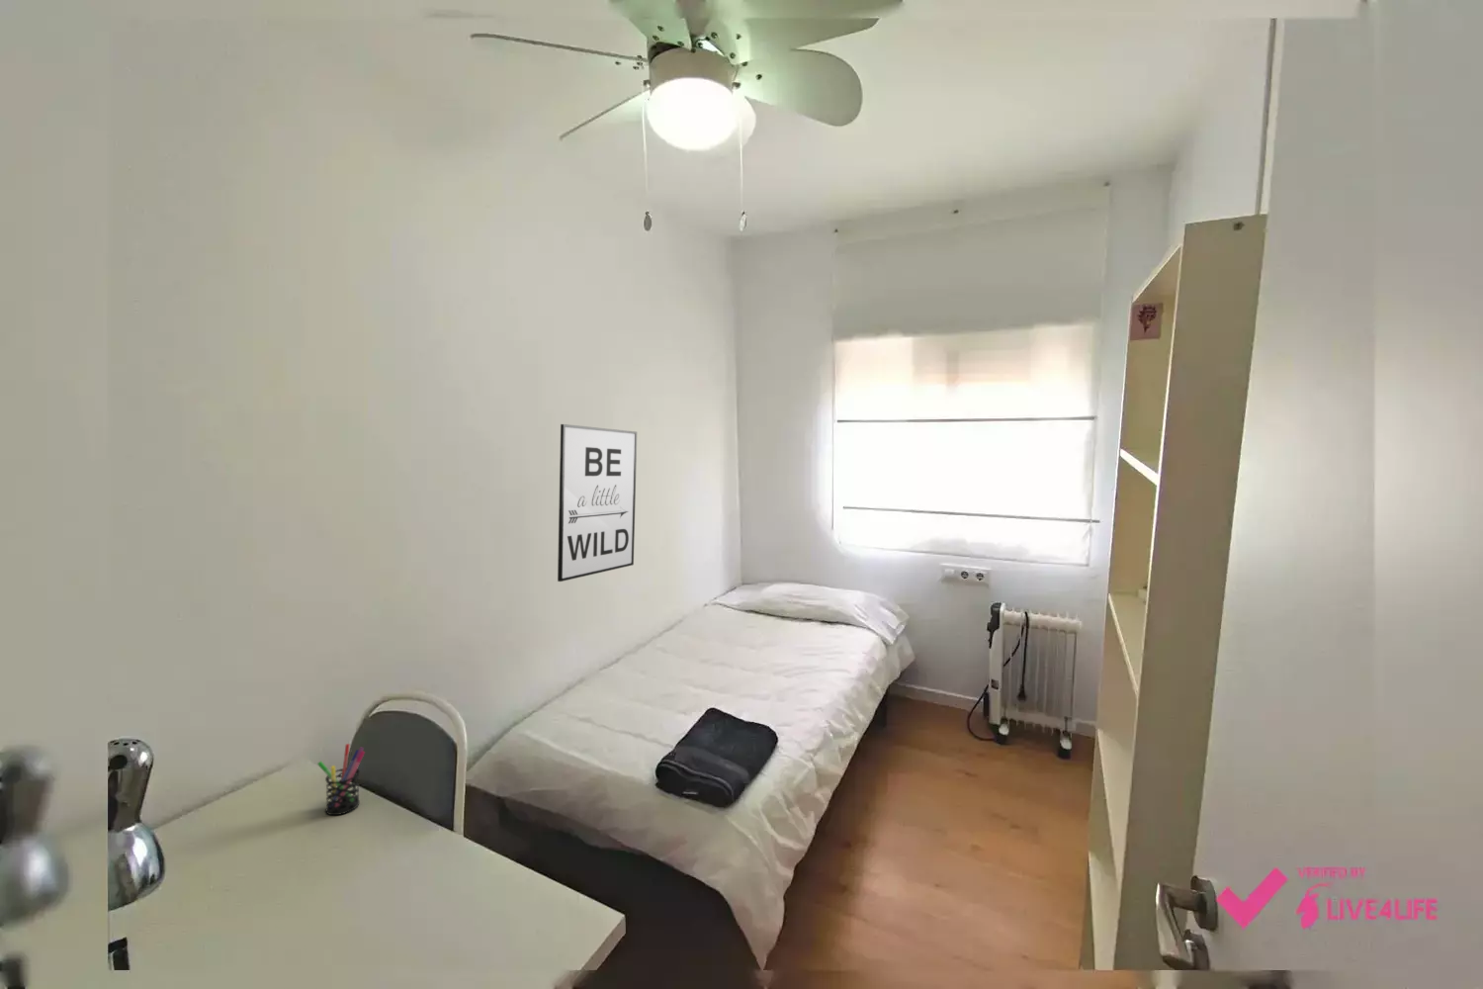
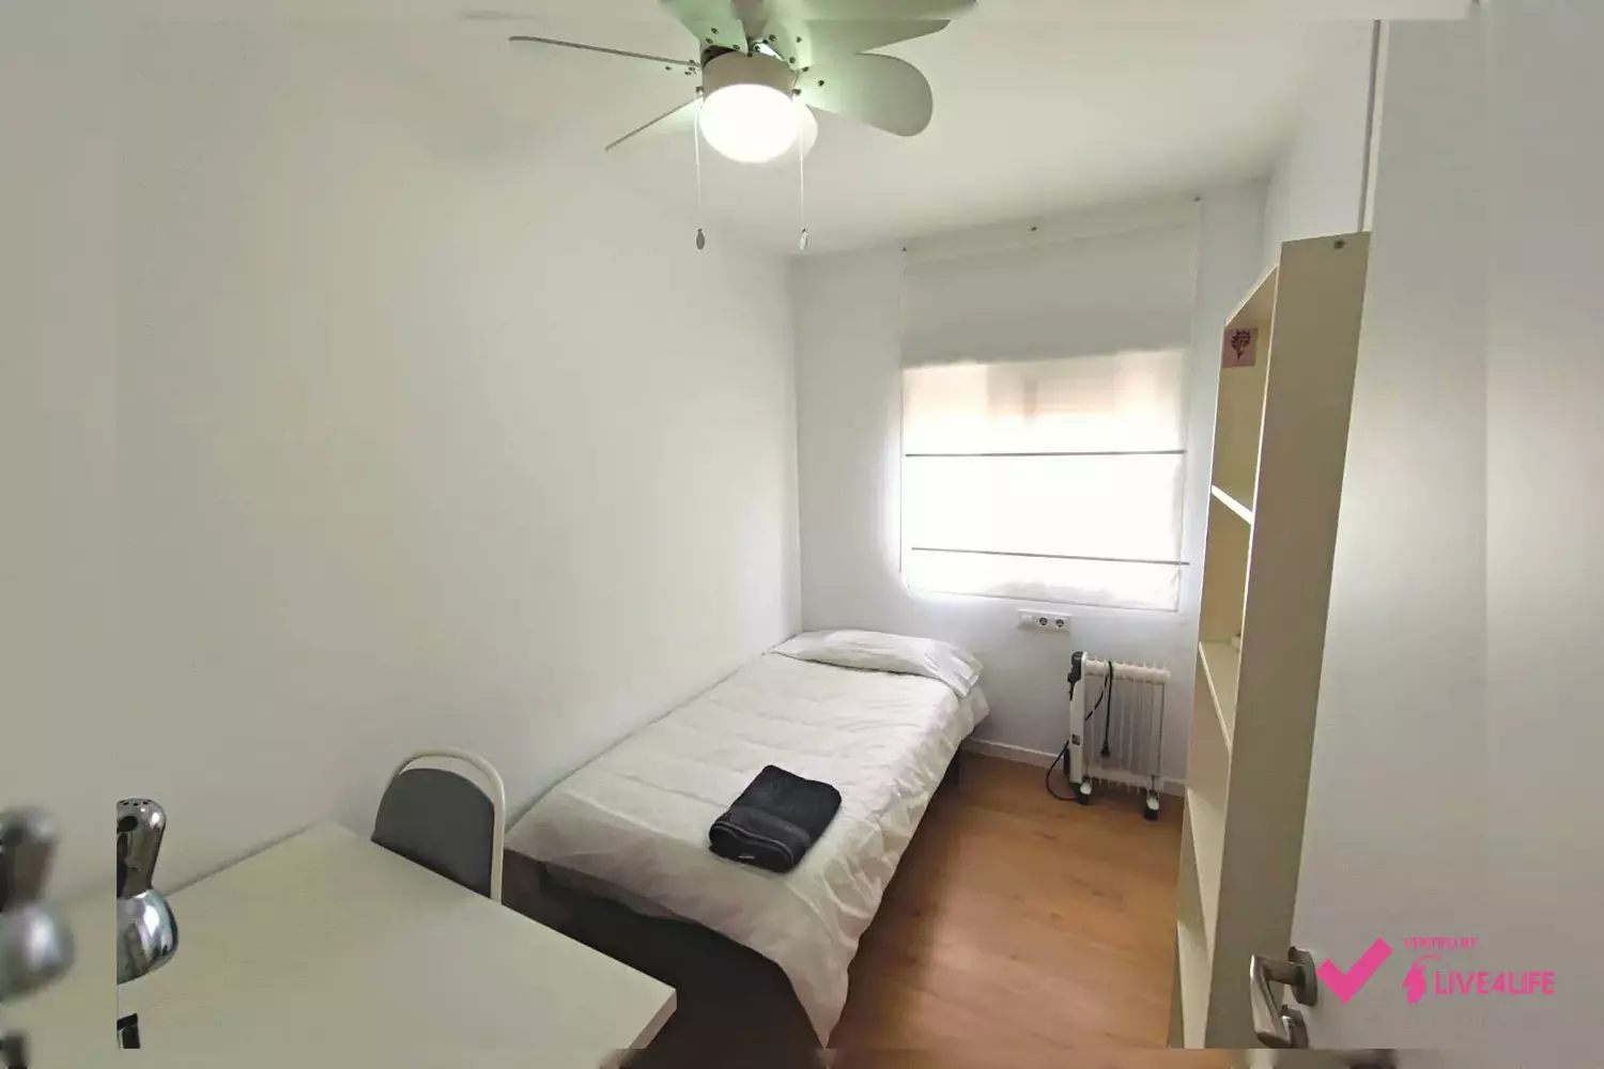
- wall art (600, 500)
- pen holder (340, 779)
